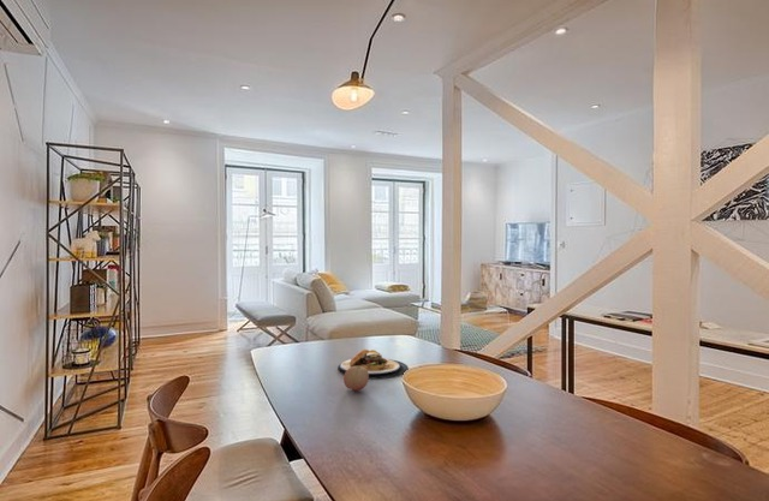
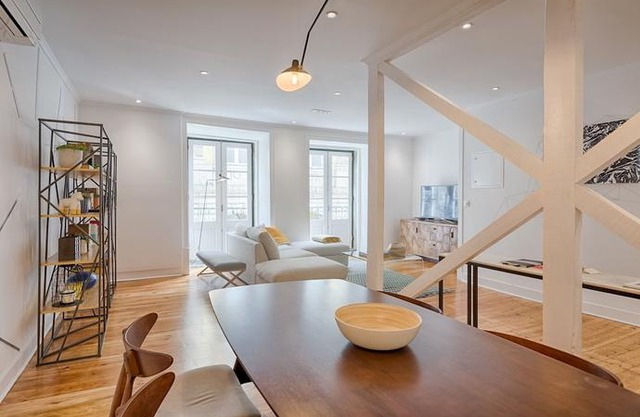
- fruit (356, 378)
- plate (372, 357)
